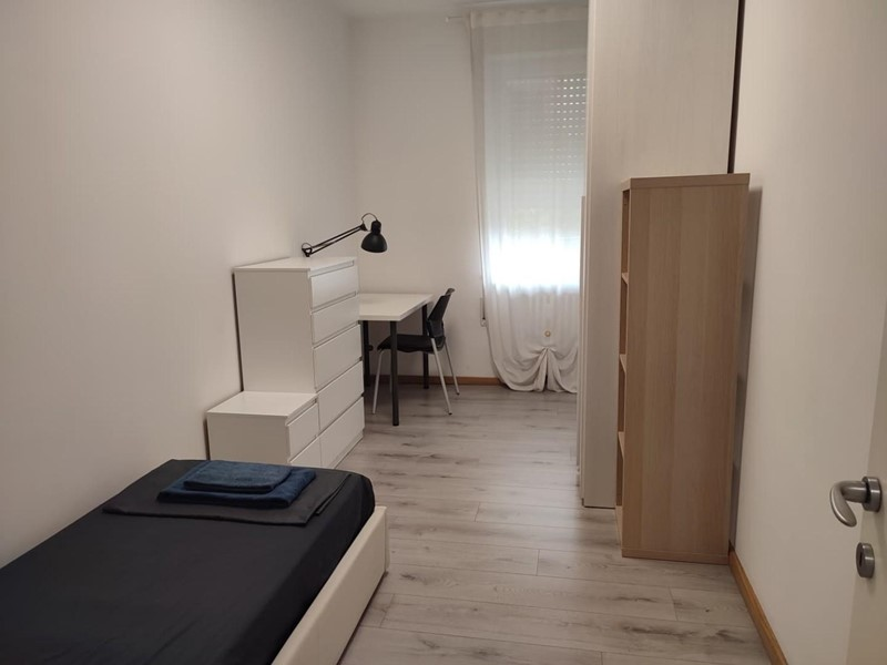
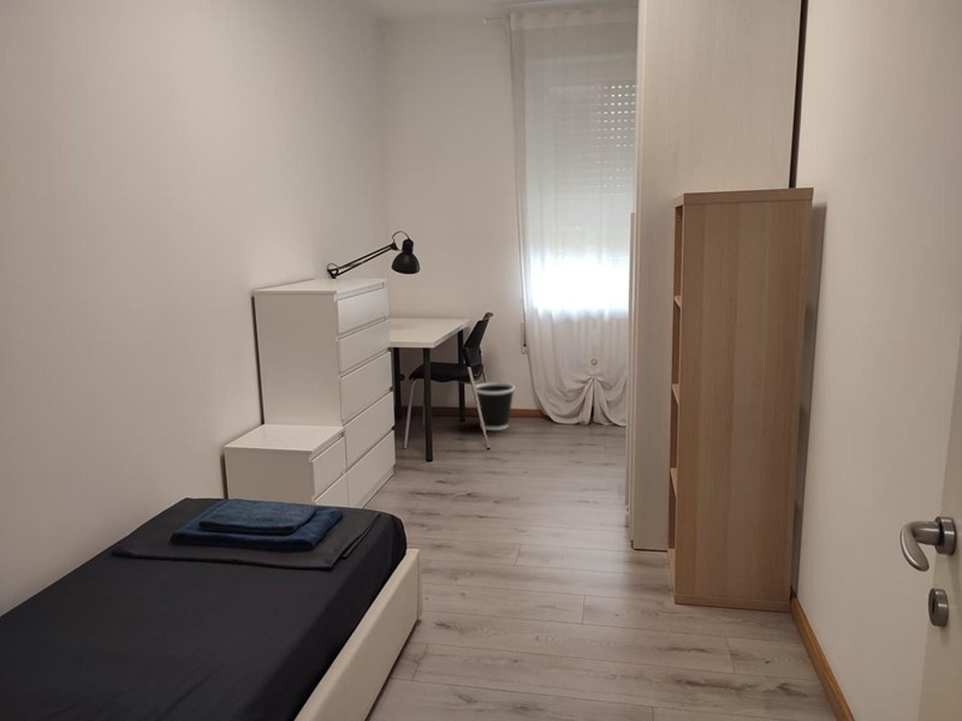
+ wastebasket (494, 406)
